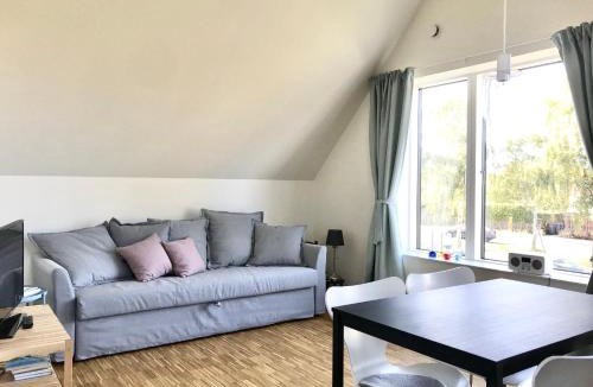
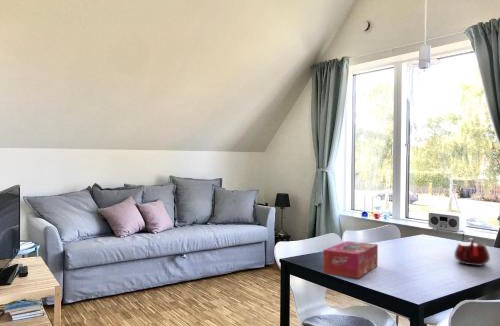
+ teapot (471, 251)
+ tissue box (351, 258)
